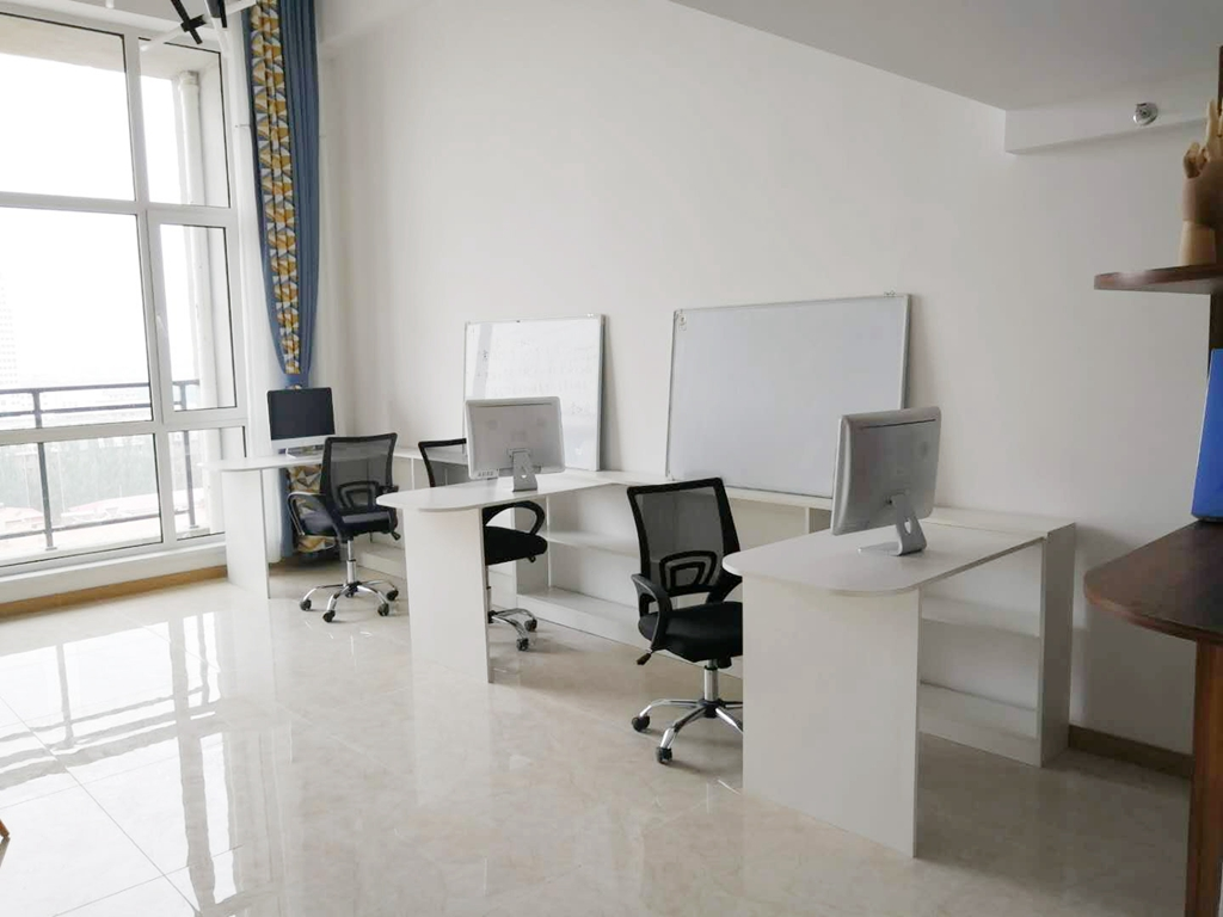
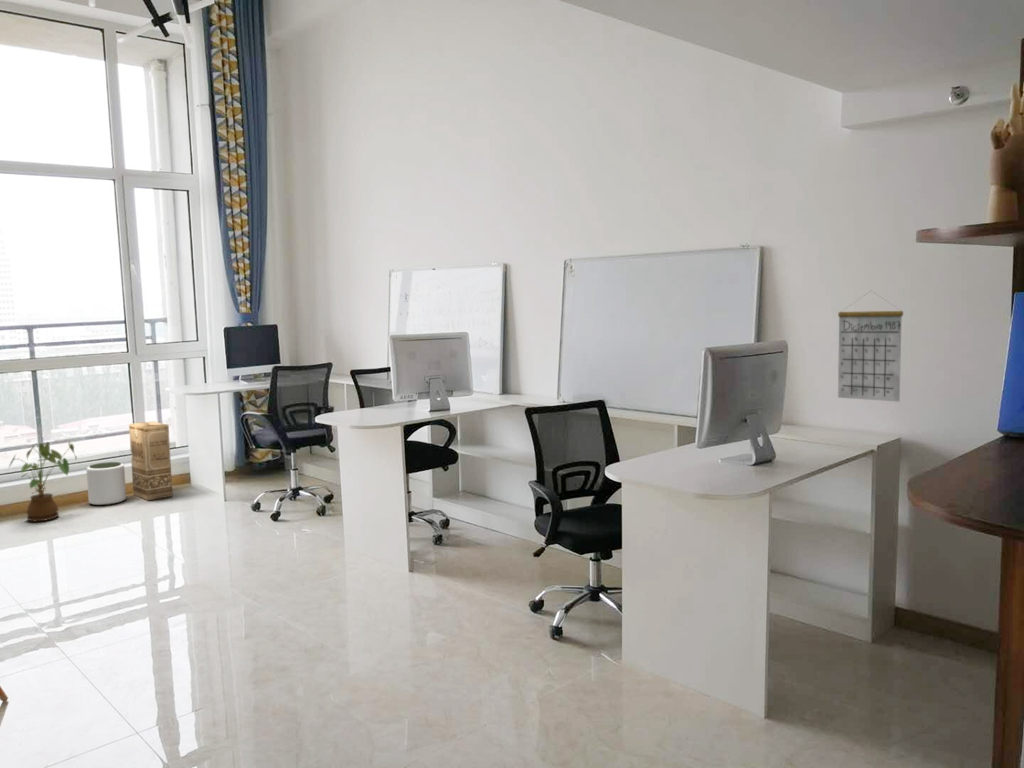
+ calendar (869, 345)
+ plant pot (106, 483)
+ house plant (45, 481)
+ cardboard box (150, 459)
